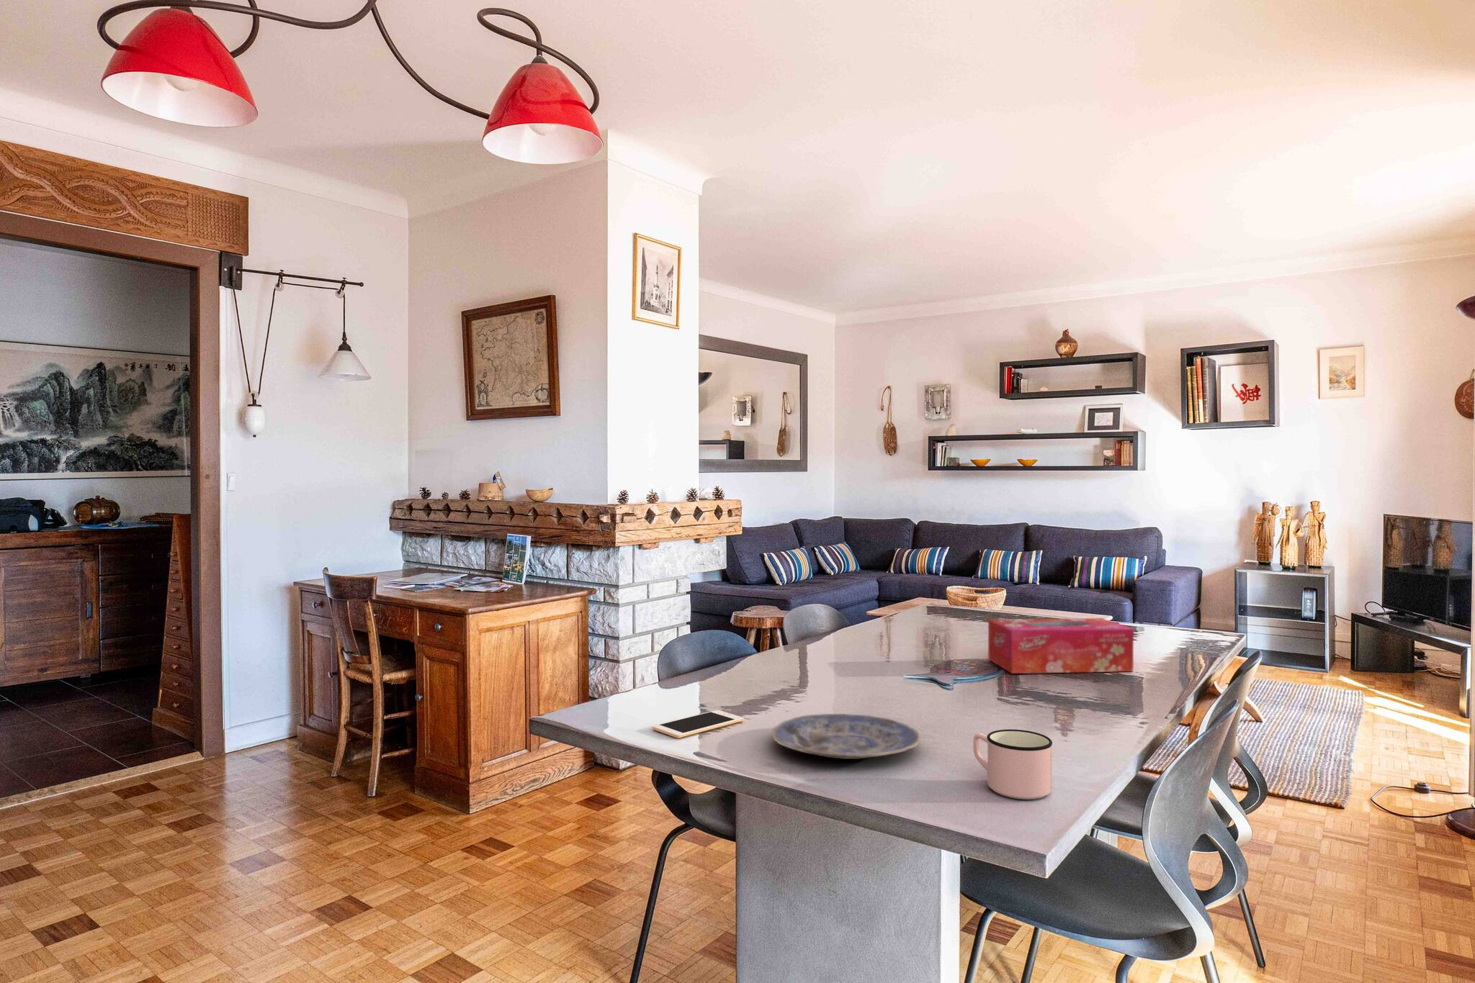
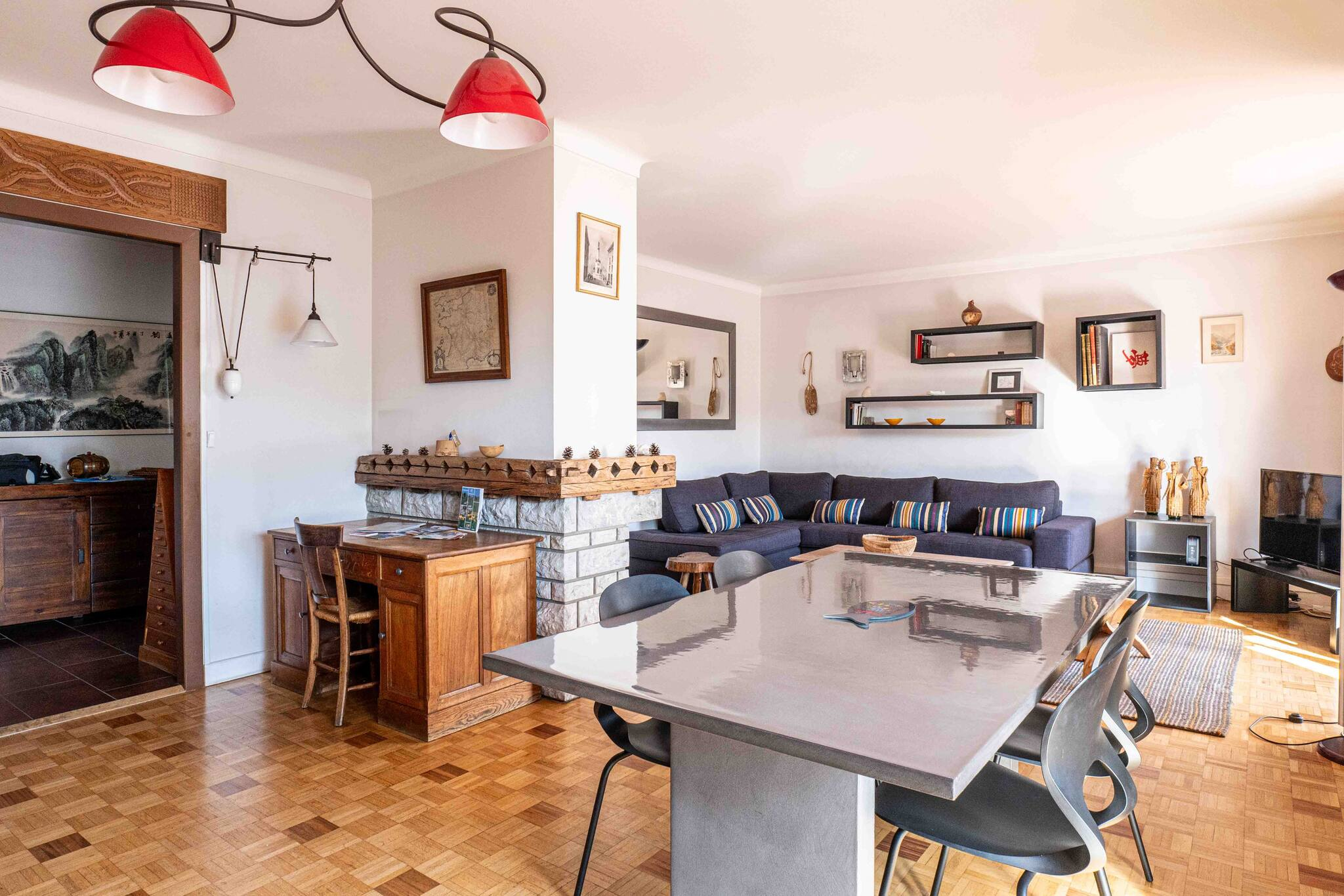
- plate (845, 738)
- cell phone (699, 723)
- mug (1010, 760)
- tissue box (1058, 644)
